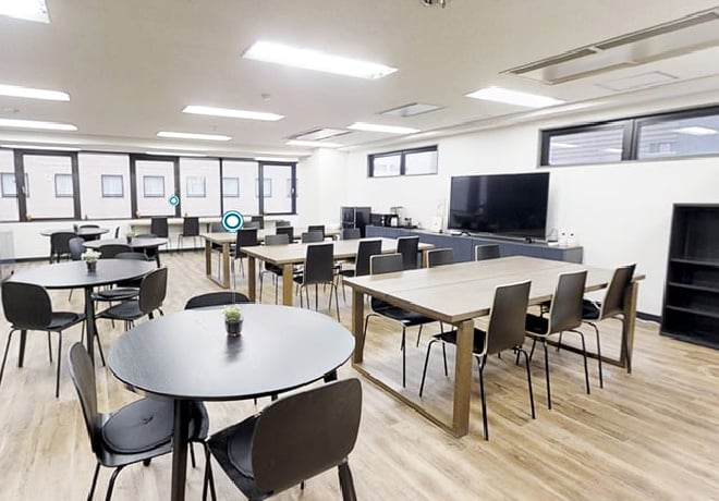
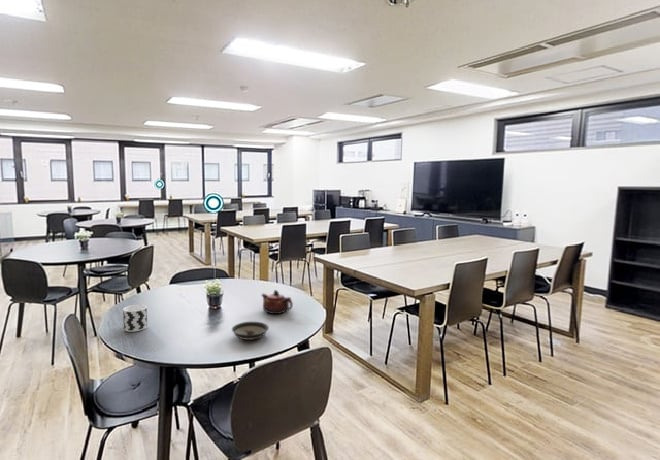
+ saucer (250, 332)
+ teapot (276, 300)
+ cup (134, 317)
